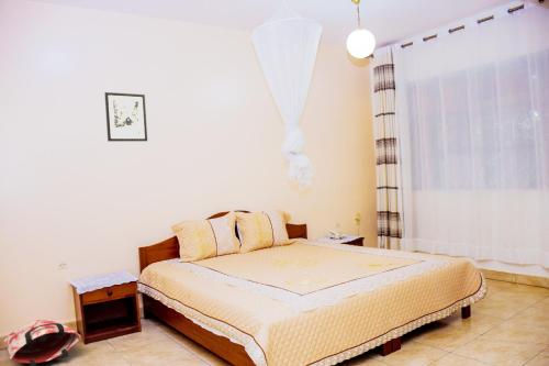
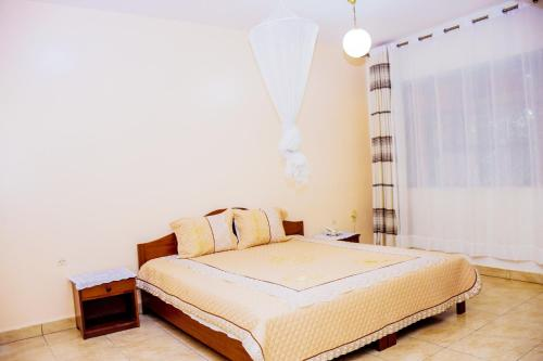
- wall art (126, 117)
- bag (41, 336)
